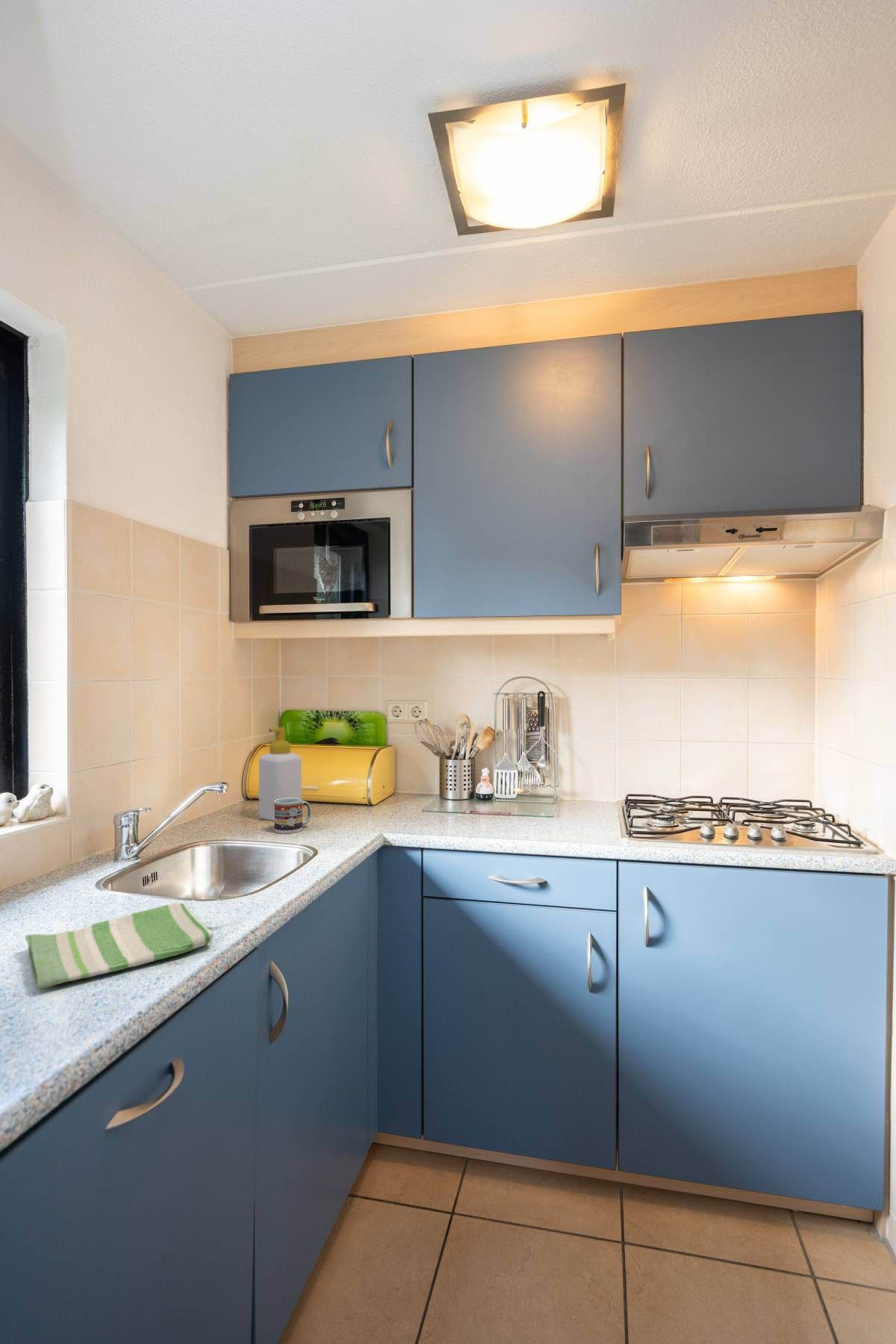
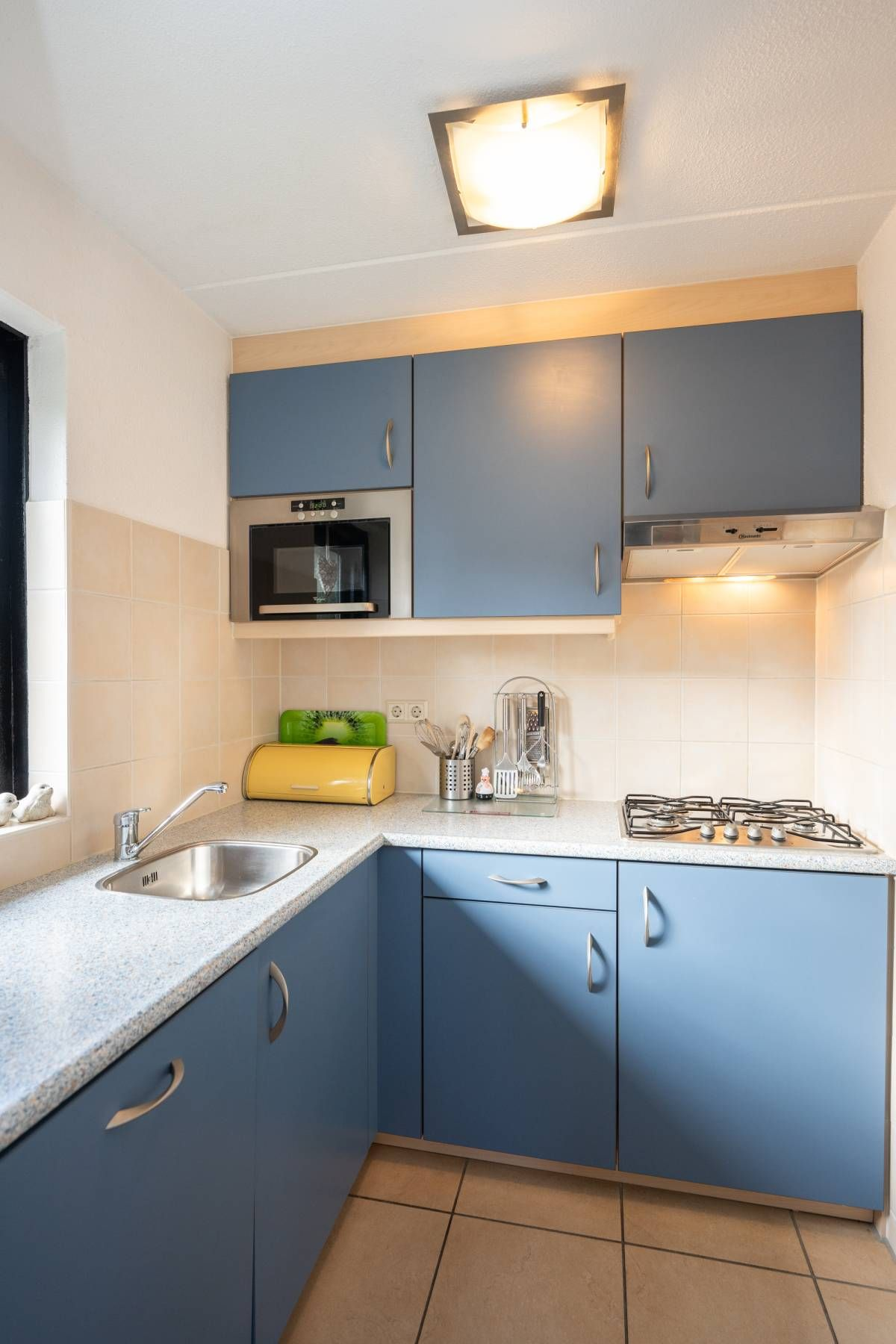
- cup (293, 814)
- dish towel (120, 940)
- soap bottle (280, 773)
